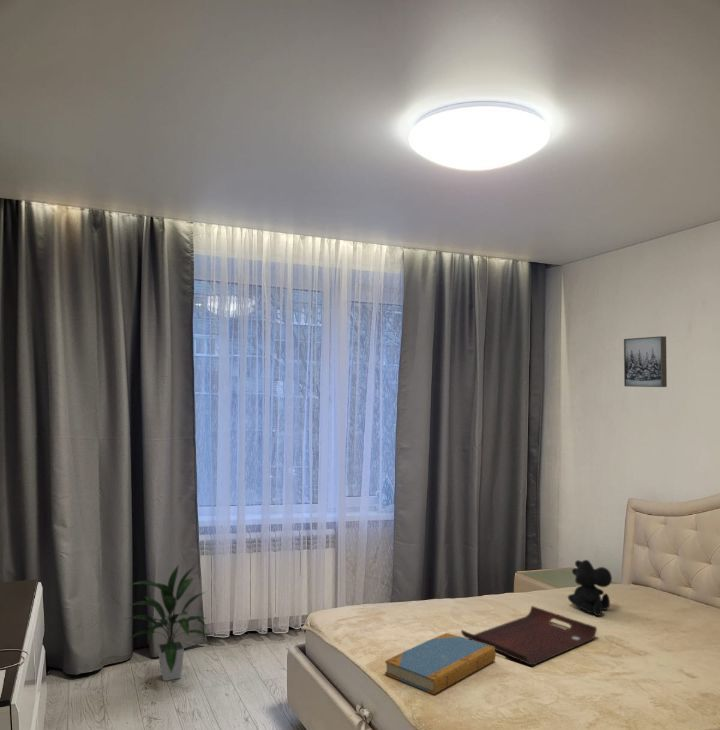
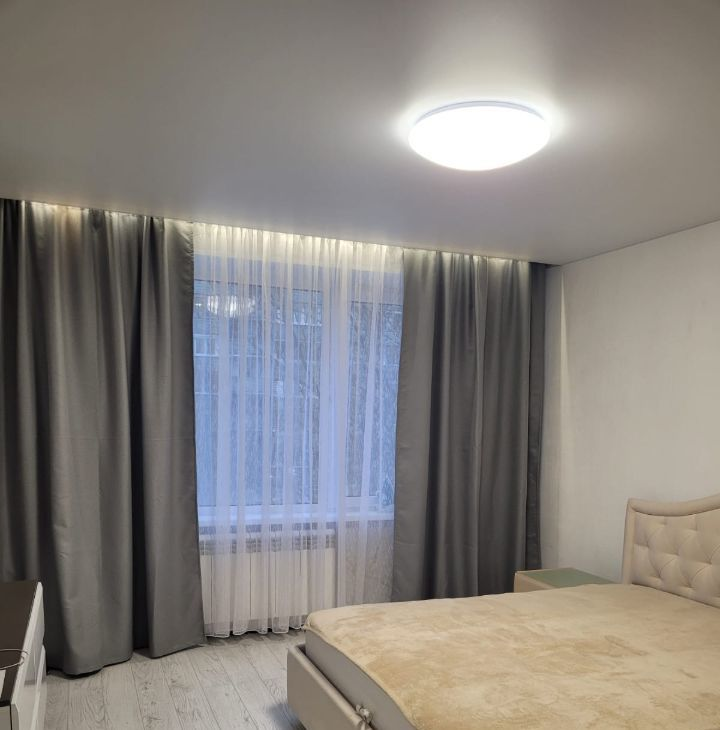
- wall art (644, 362)
- indoor plant (169, 621)
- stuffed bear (589, 585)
- serving tray (529, 634)
- book (441, 660)
